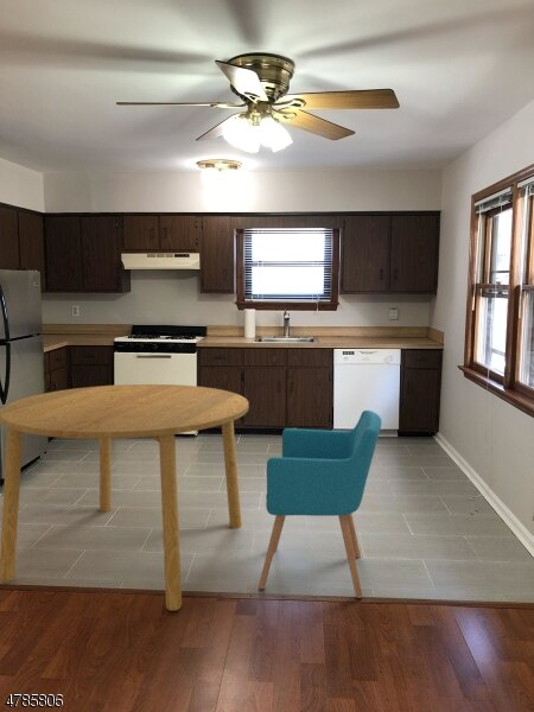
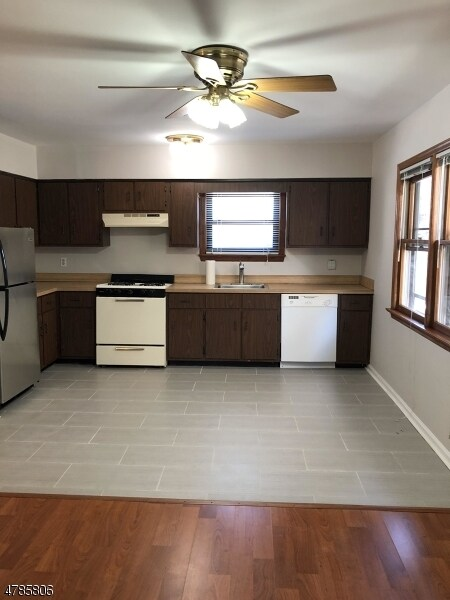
- dining table (109, 477)
- chair (320, 494)
